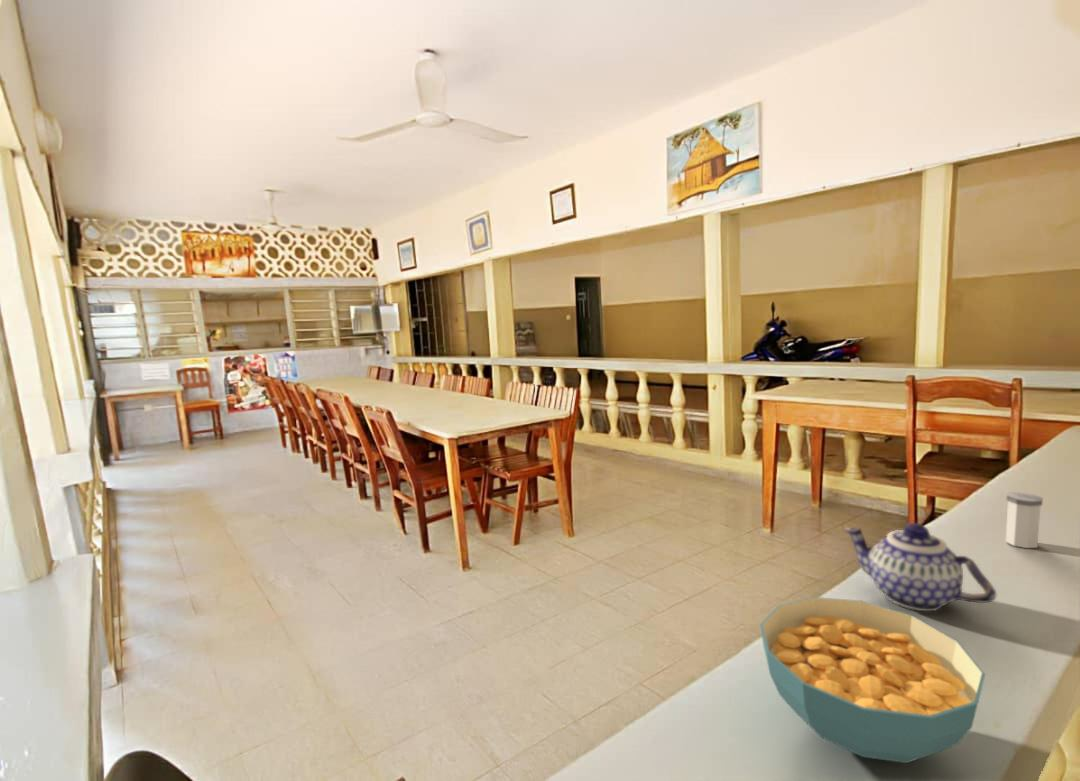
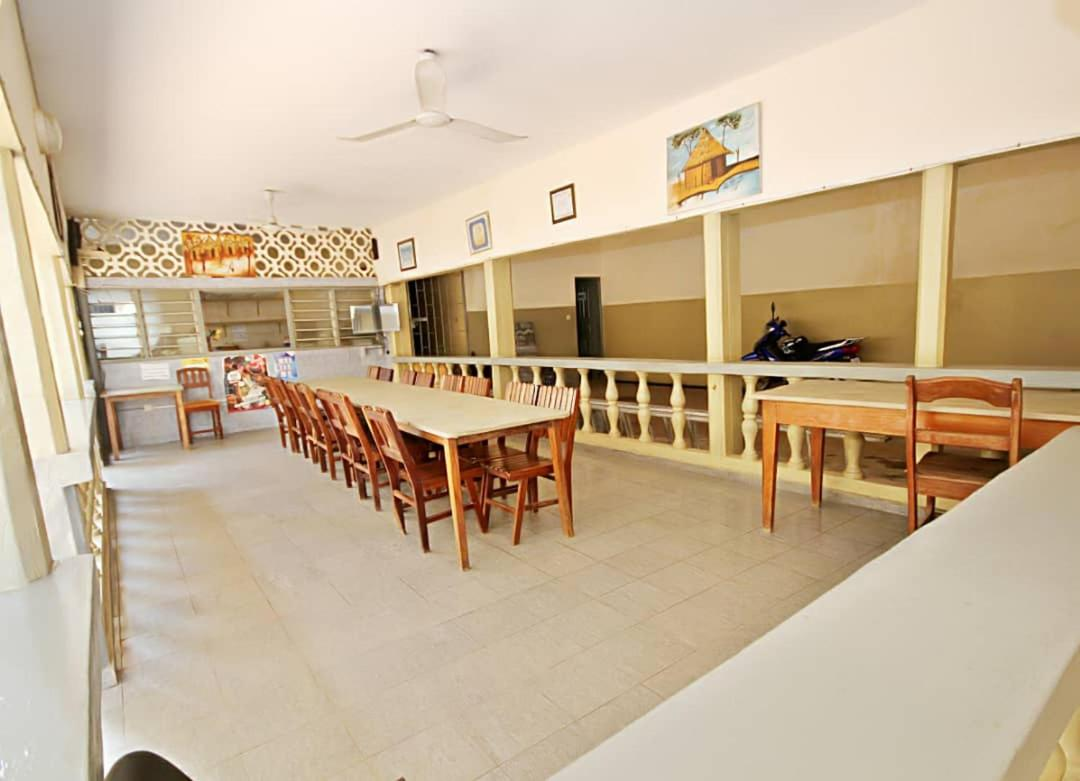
- salt shaker (1023, 519)
- cereal bowl (861, 689)
- teapot (912, 561)
